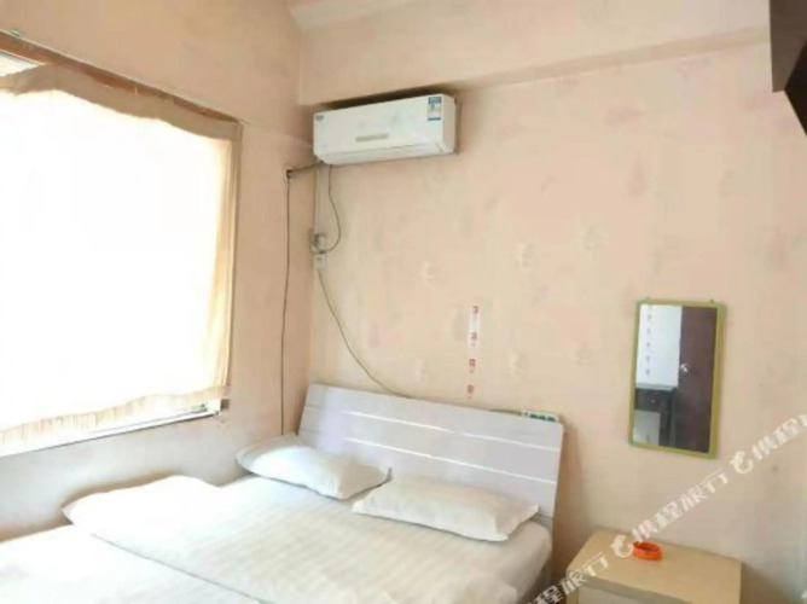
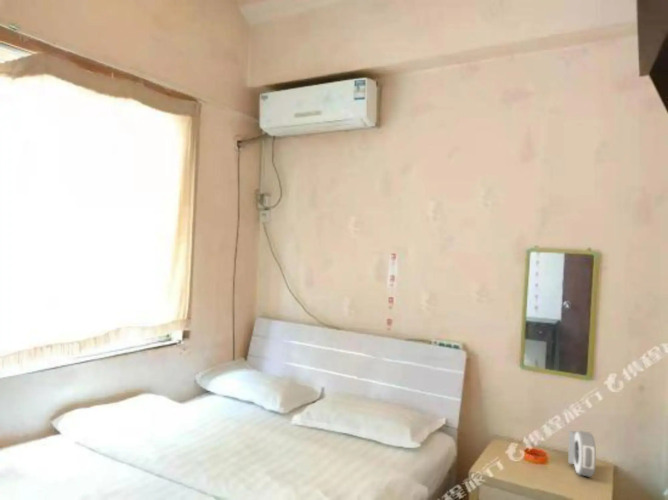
+ alarm clock (583, 452)
